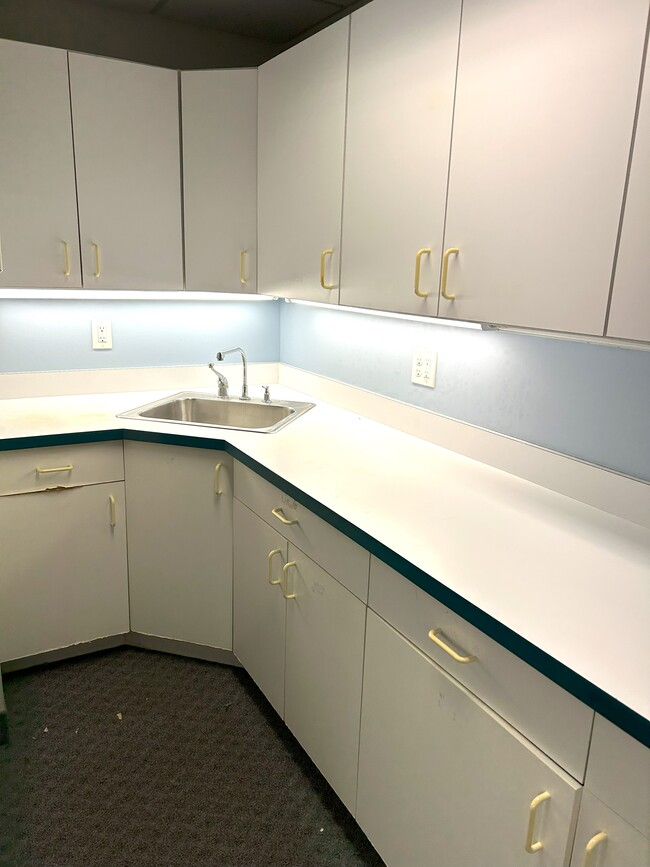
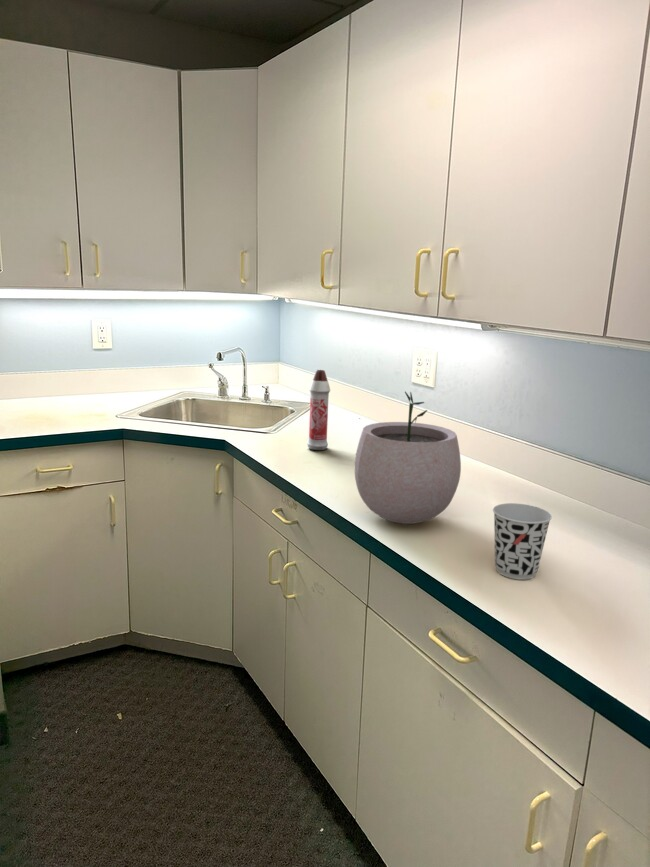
+ plant pot (407, 456)
+ cup (518, 542)
+ spray bottle (318, 409)
